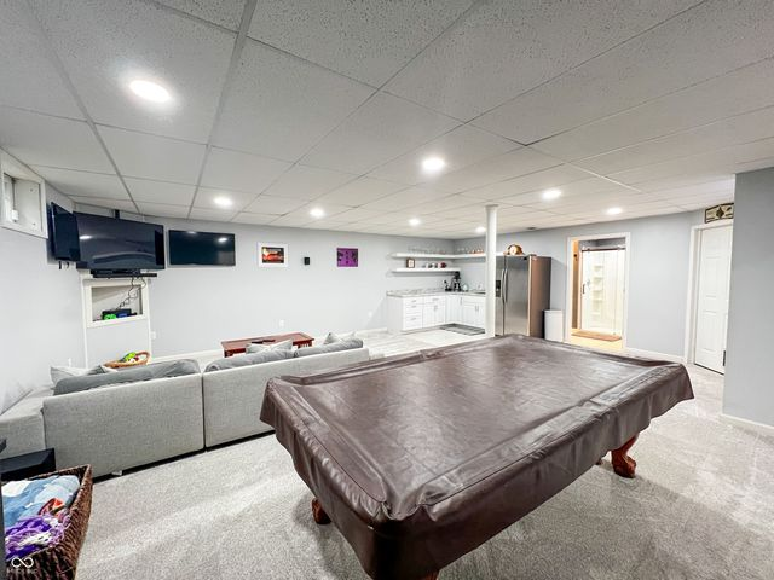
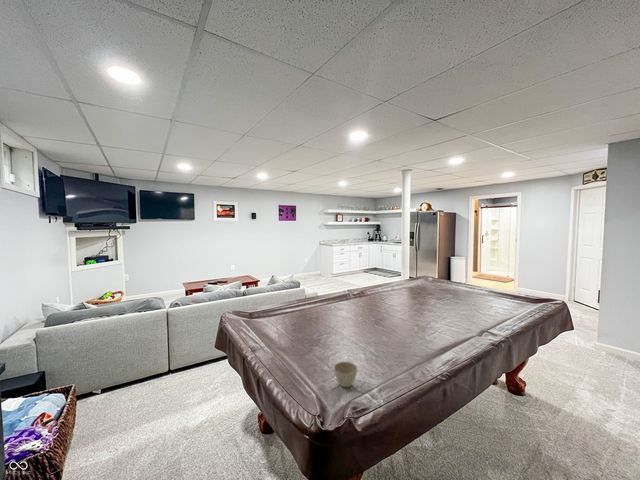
+ flower pot (345, 375)
